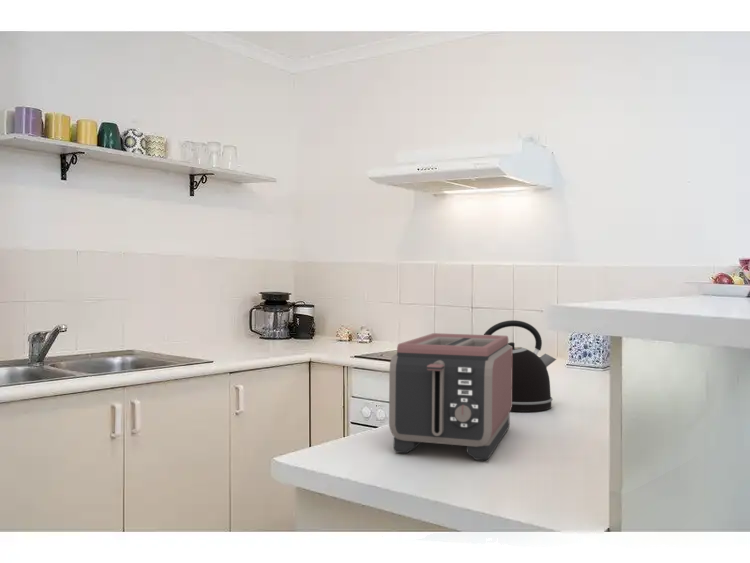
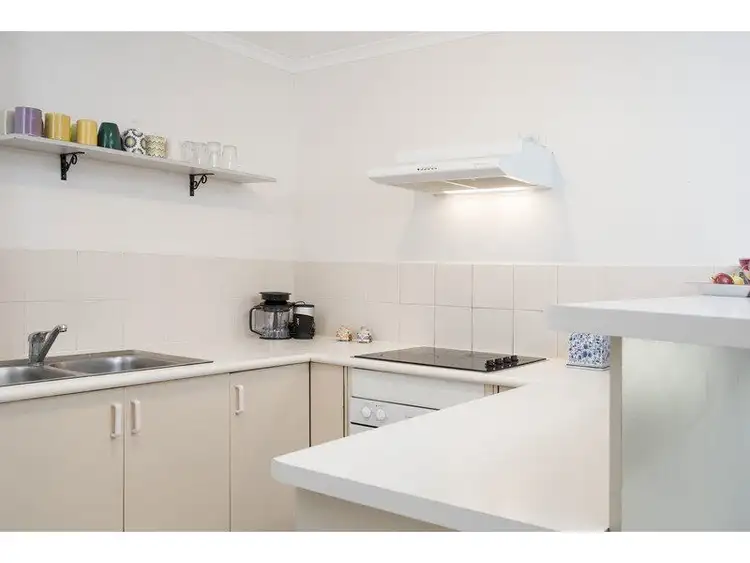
- toaster (454, 391)
- kettle (515, 362)
